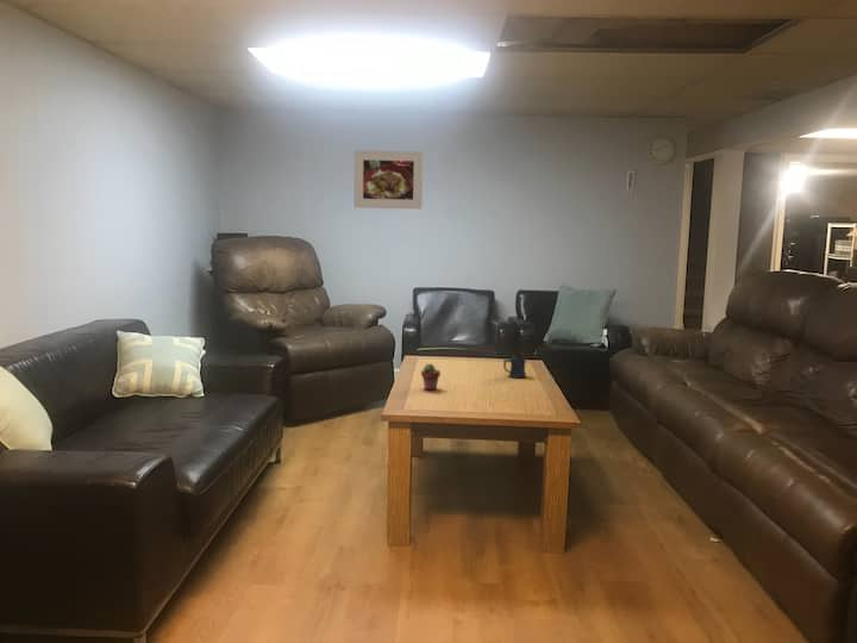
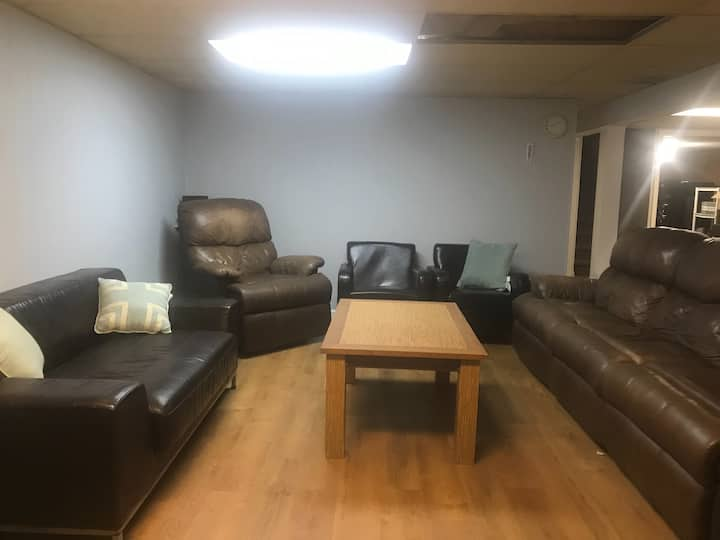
- mug (514, 364)
- potted succulent (430, 375)
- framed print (388, 180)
